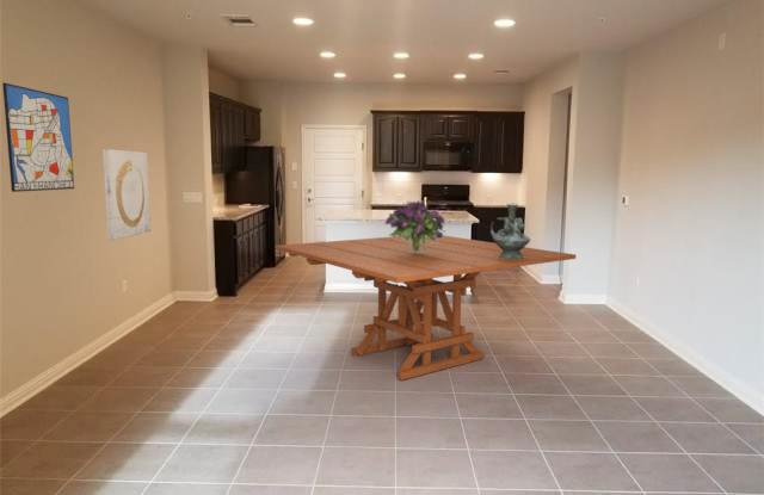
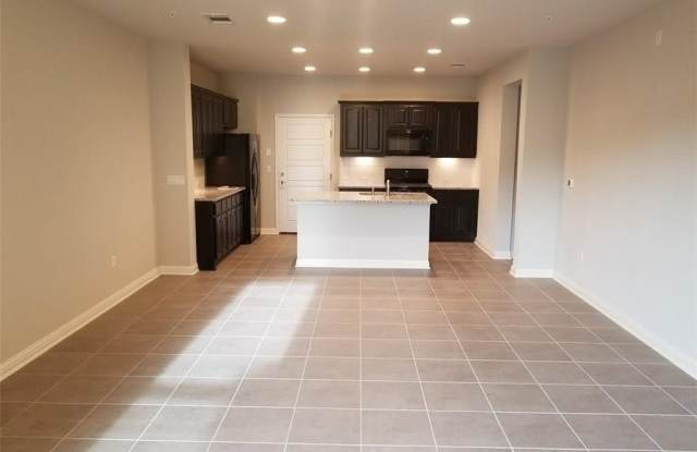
- decorative urn (510, 229)
- wall art (42, 141)
- wall art (128, 193)
- bouquet (417, 227)
- dining table (418, 304)
